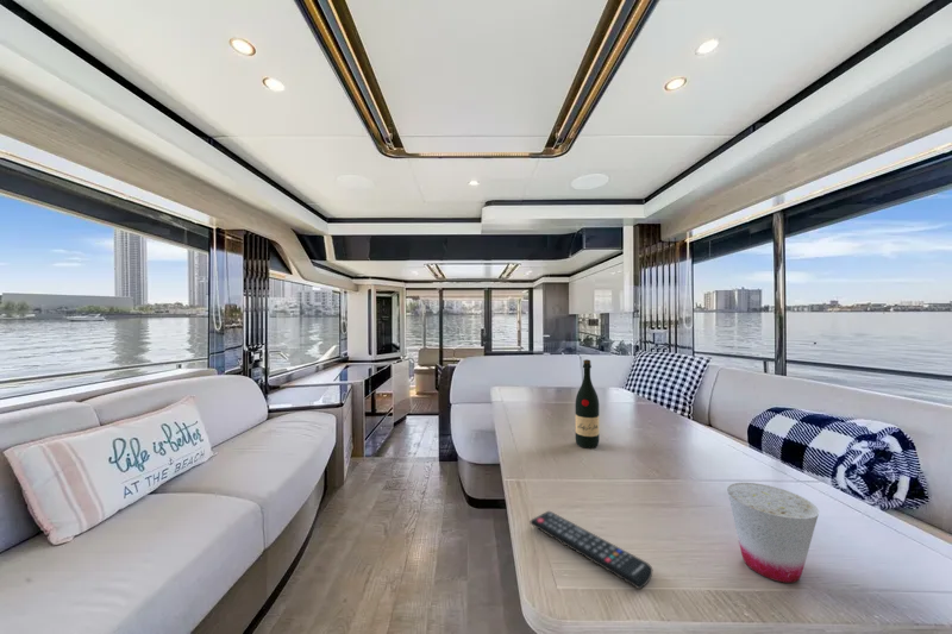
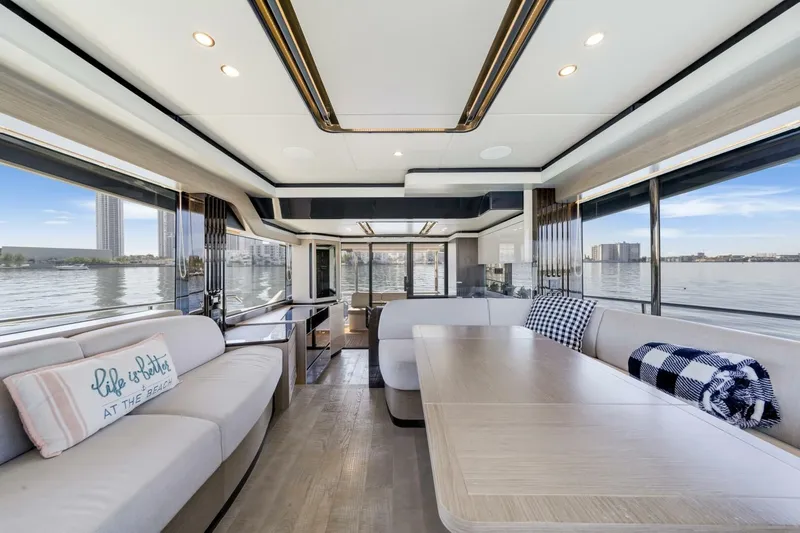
- remote control (584, 544)
- cup (770, 533)
- wine bottle (587, 402)
